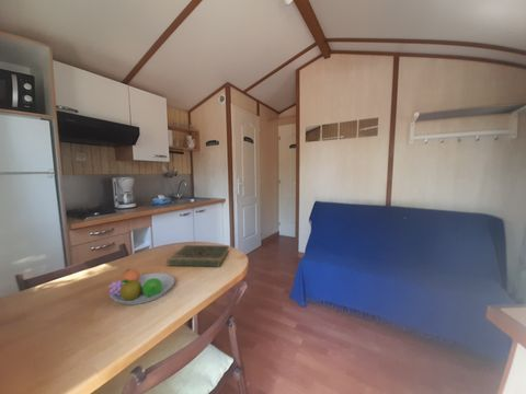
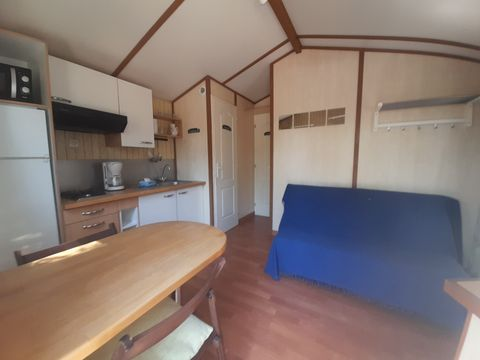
- fruit bowl (142, 281)
- book (201, 254)
